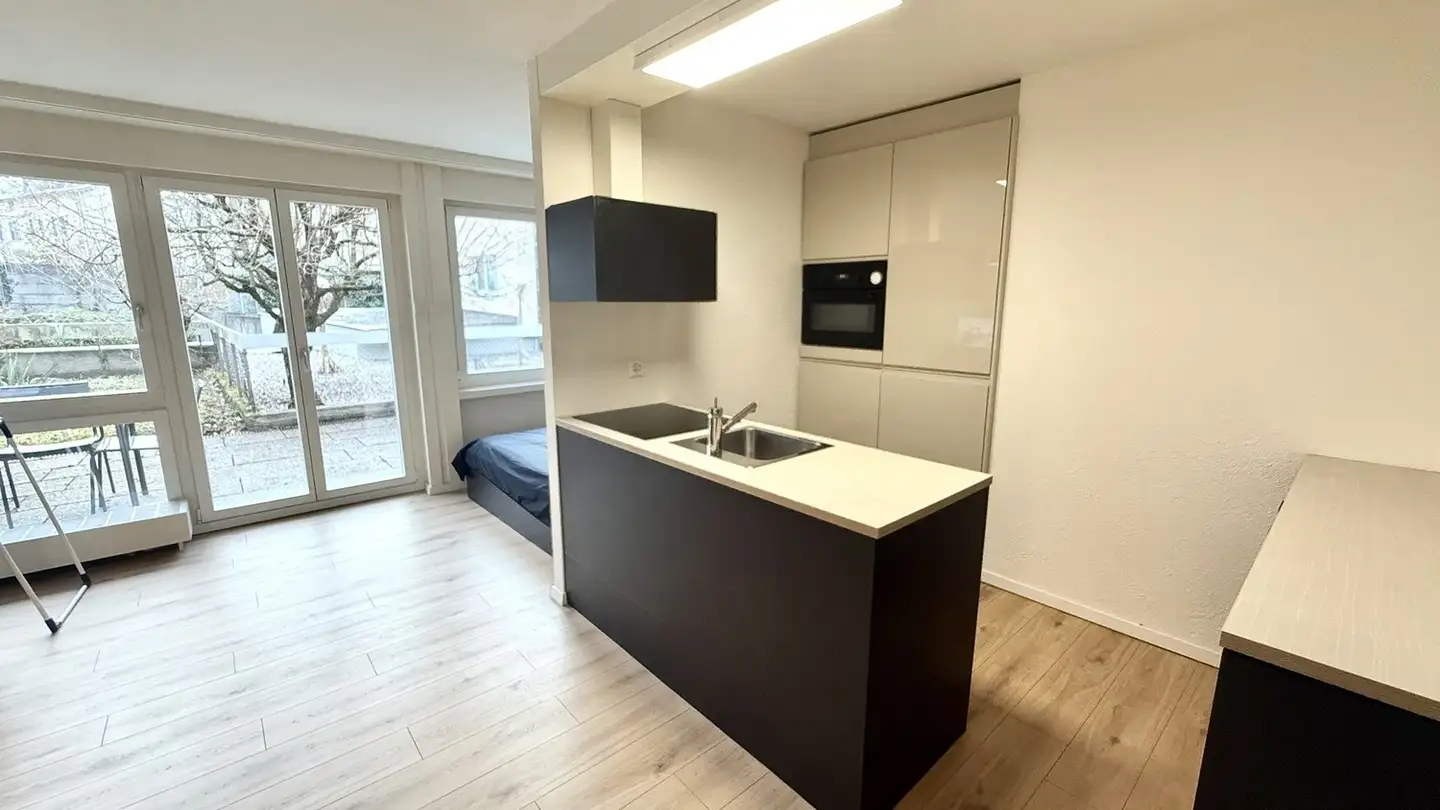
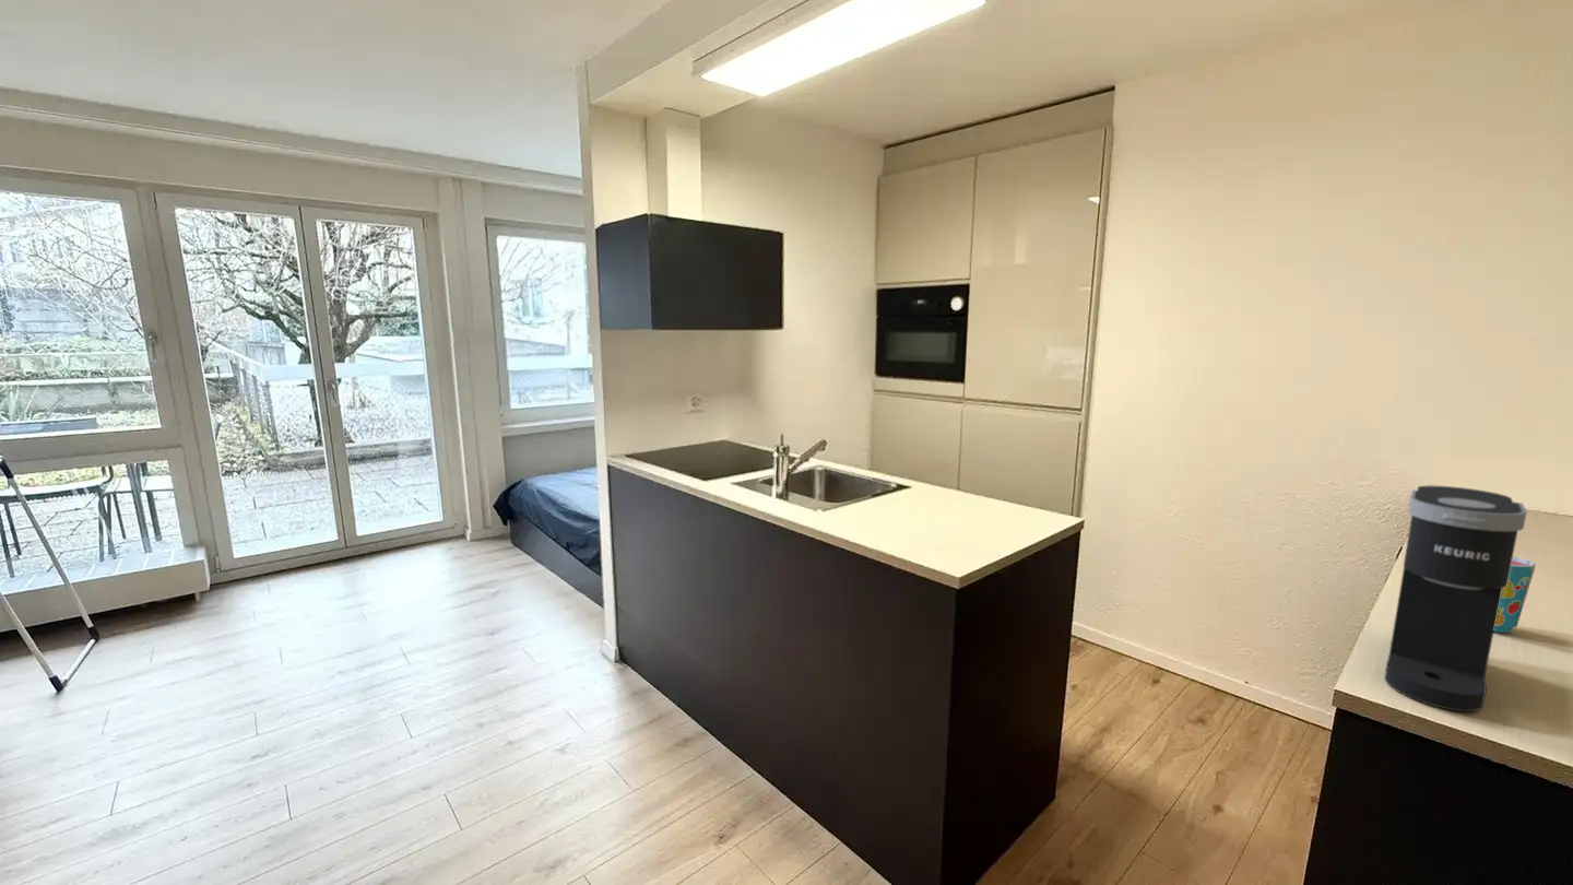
+ coffee maker (1448, 587)
+ cup (1509, 576)
